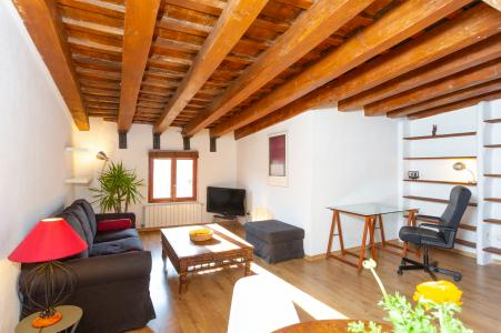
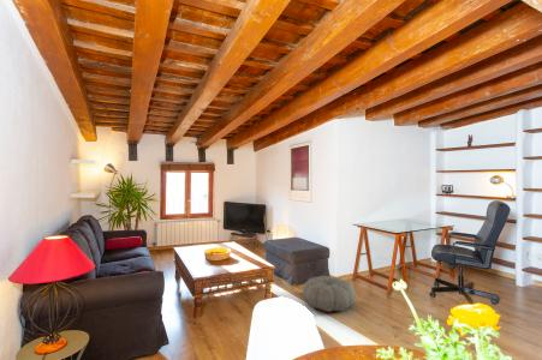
+ pouf (328, 292)
